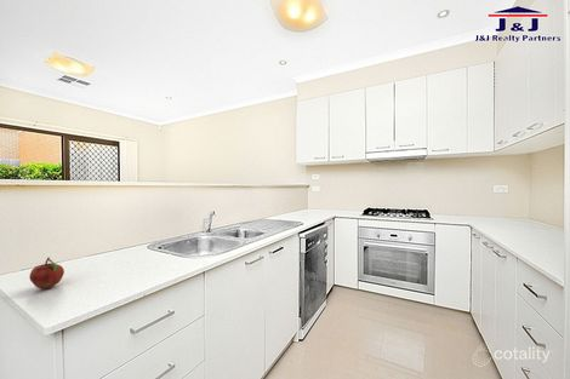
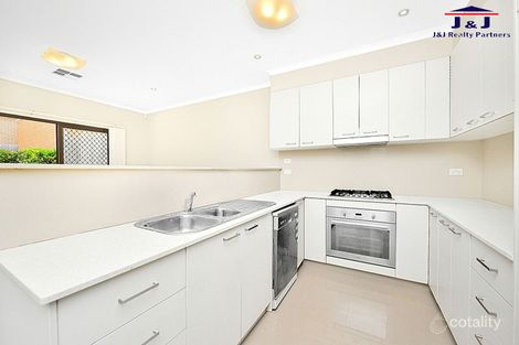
- fruit (47, 272)
